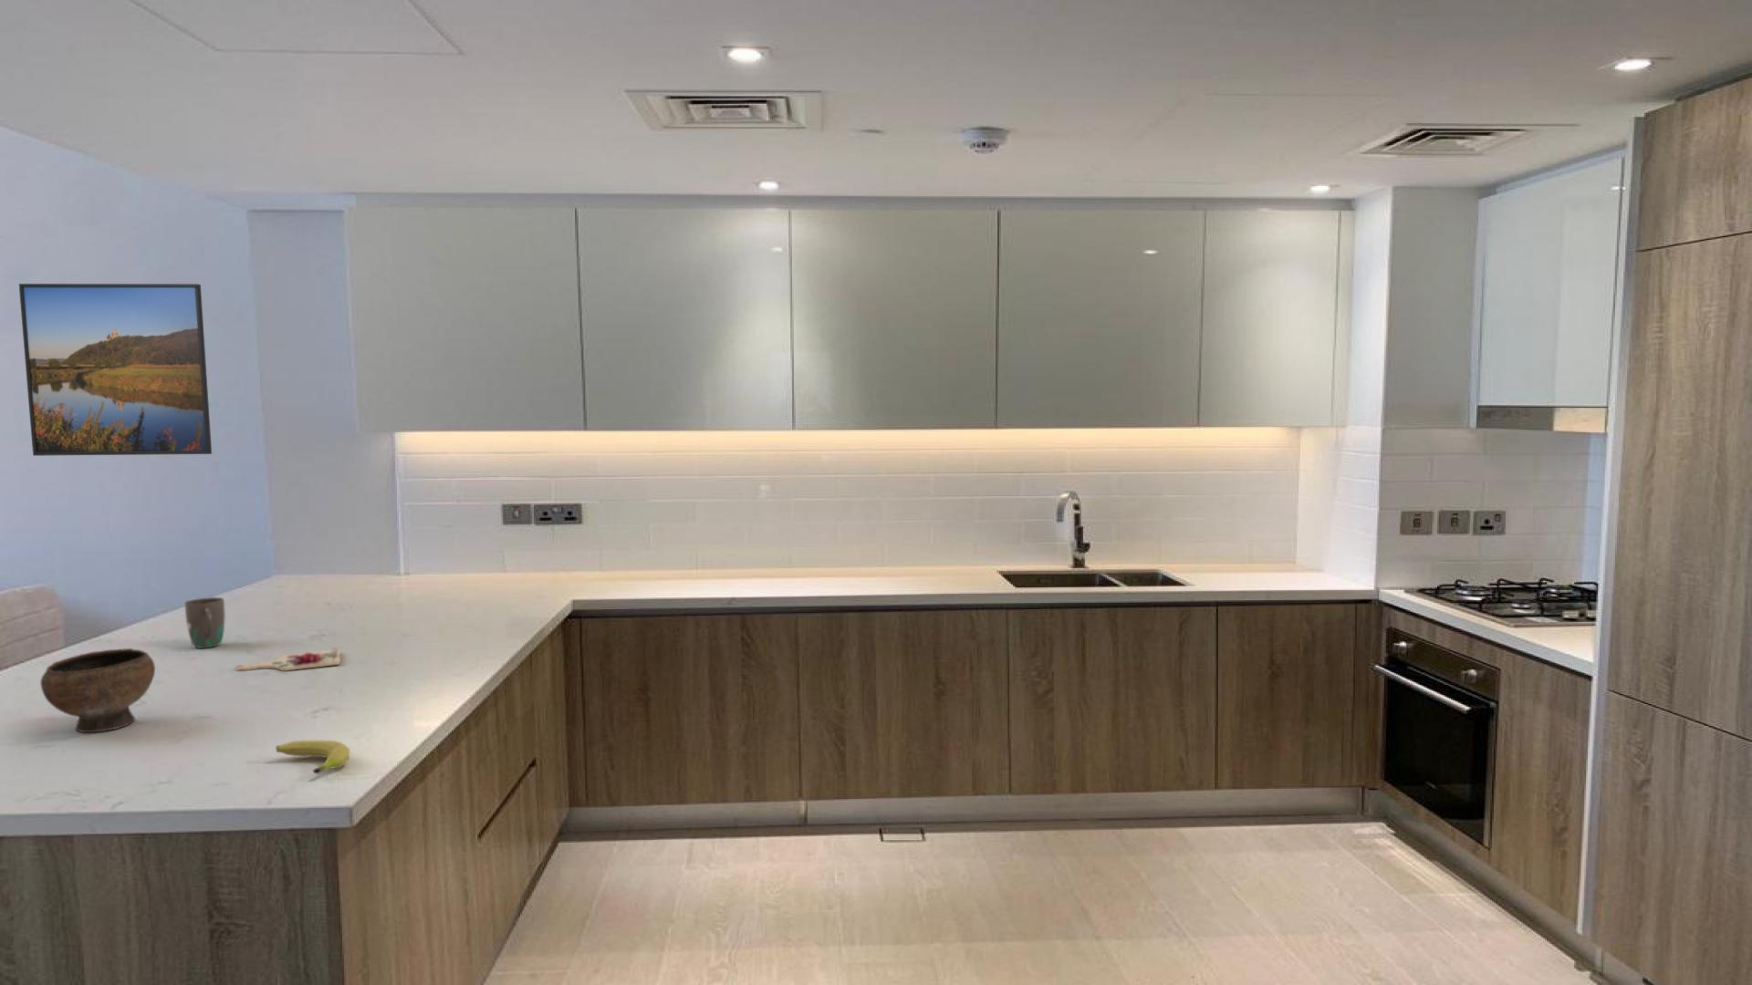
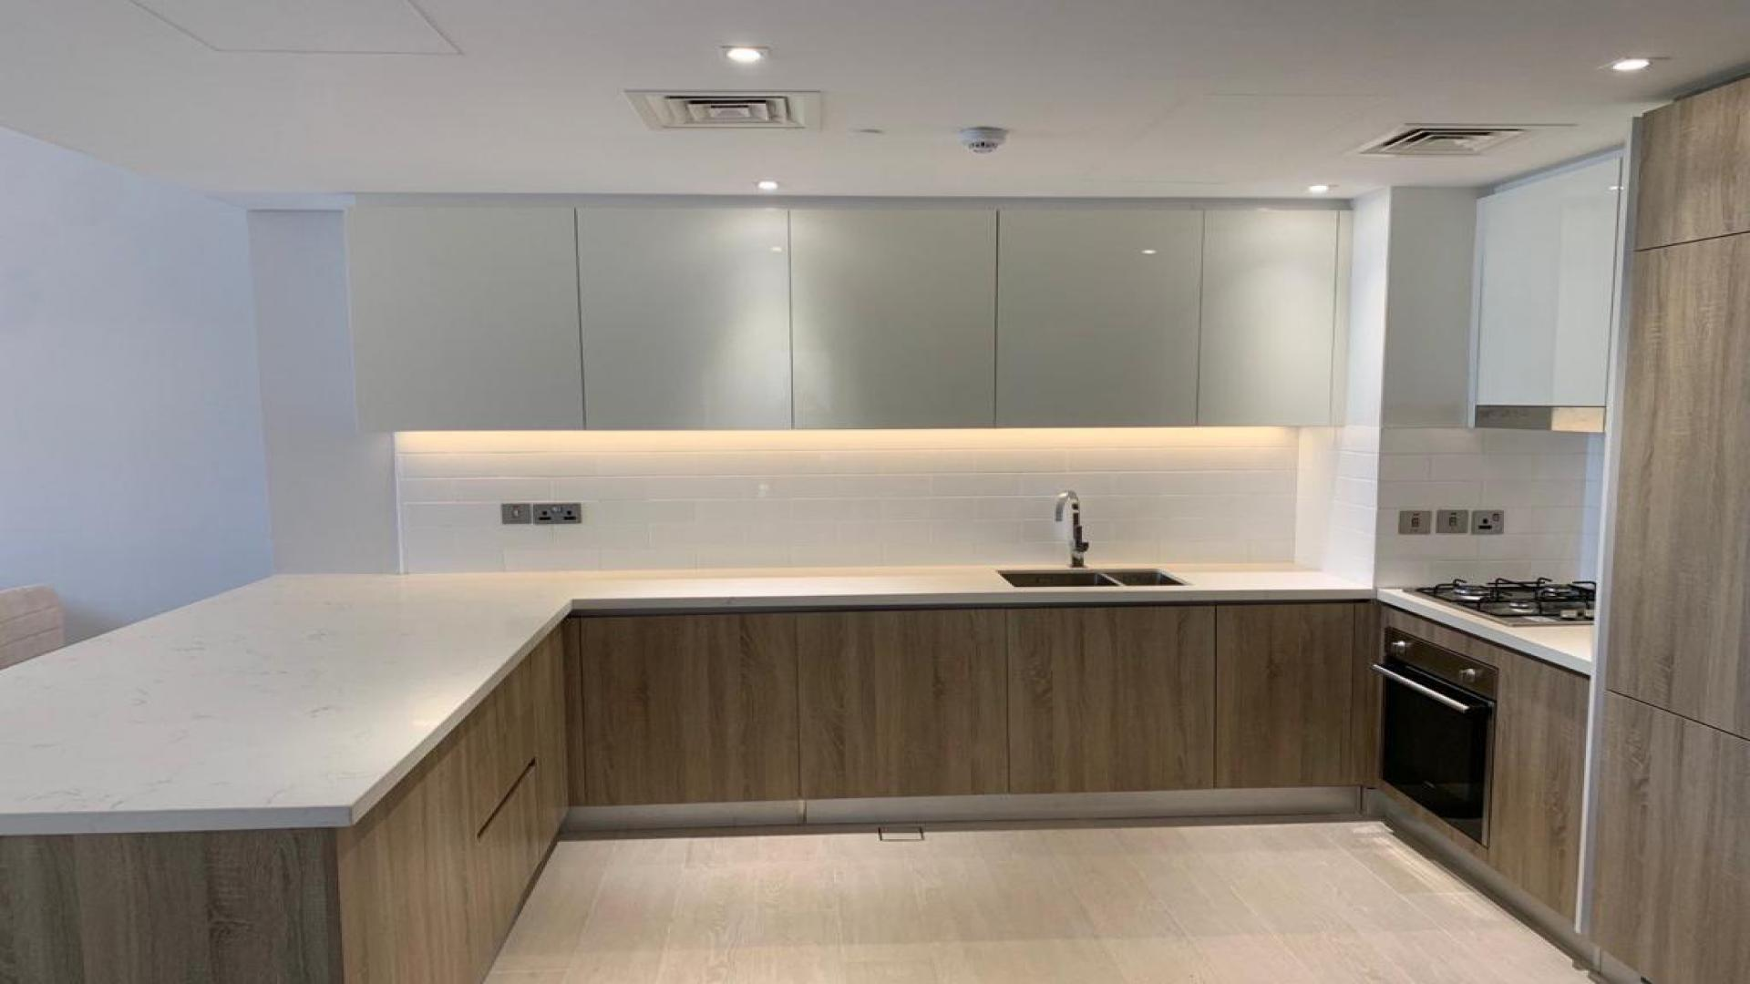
- cutting board (289, 659)
- mug (206, 624)
- bowl (100, 692)
- fruit (312, 755)
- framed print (117, 369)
